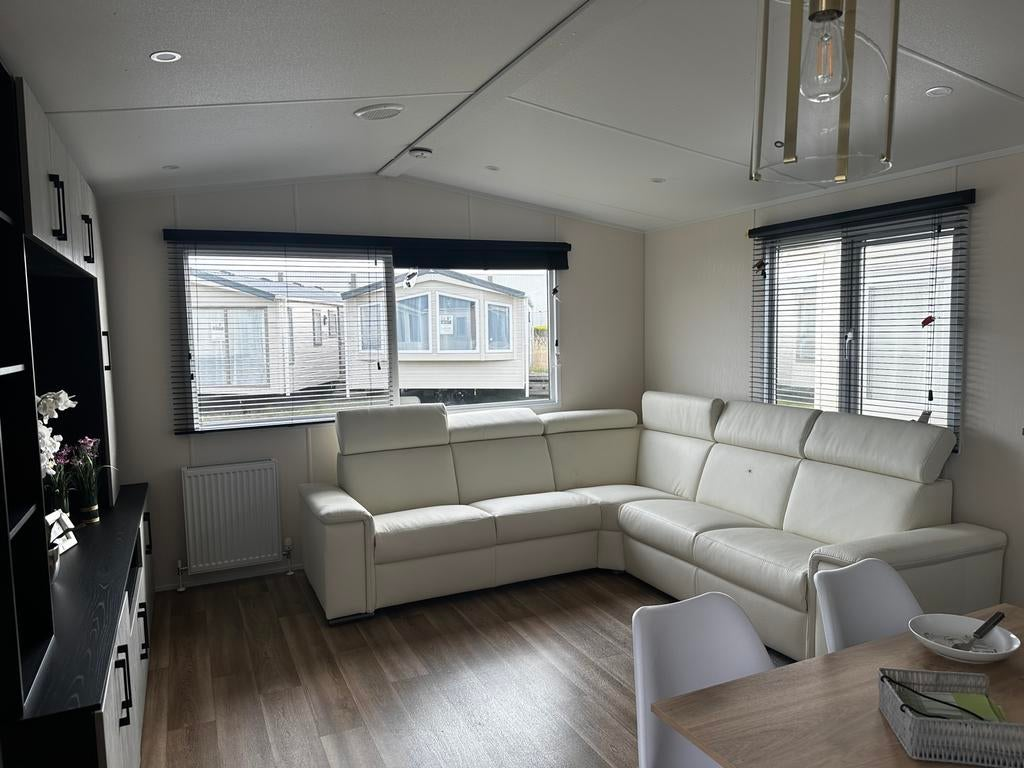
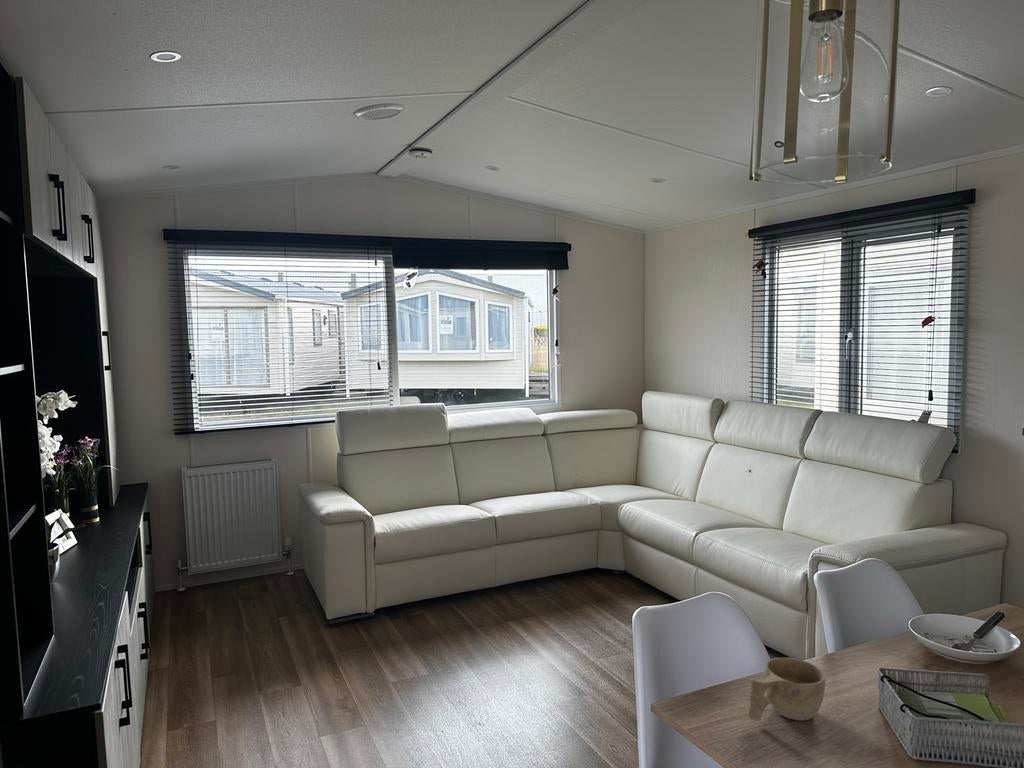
+ cup (783, 693)
